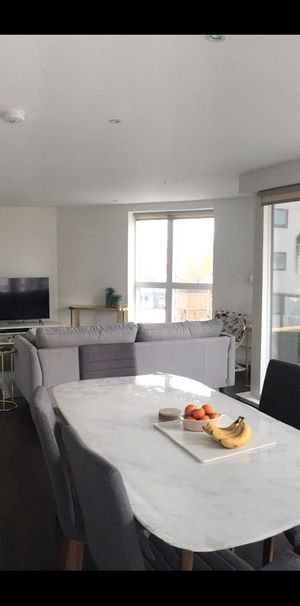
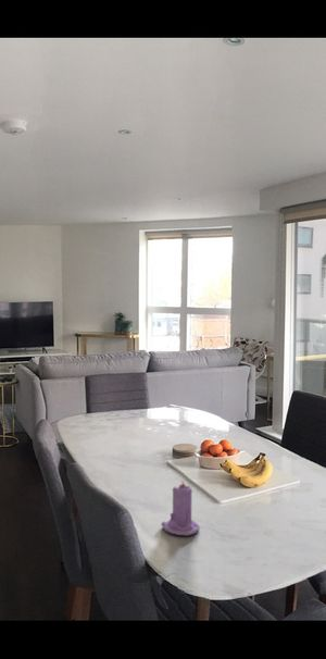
+ candle (181, 503)
